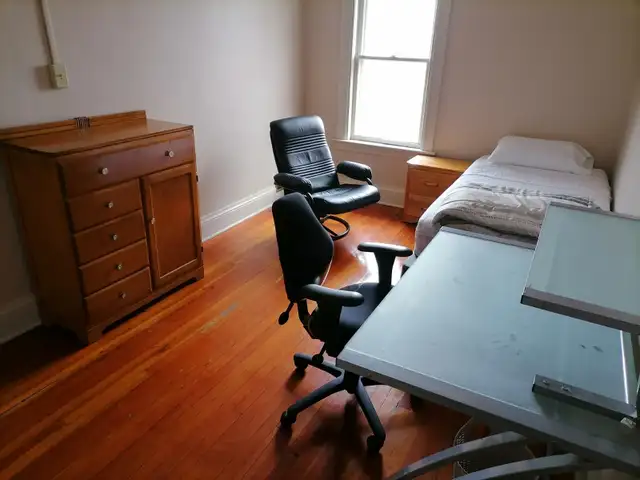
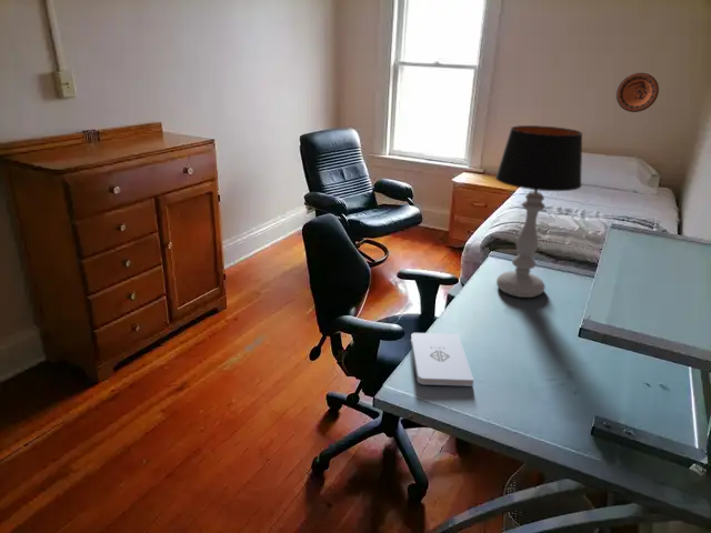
+ decorative plate (637, 92)
+ table lamp (531, 214)
+ notepad (439, 356)
